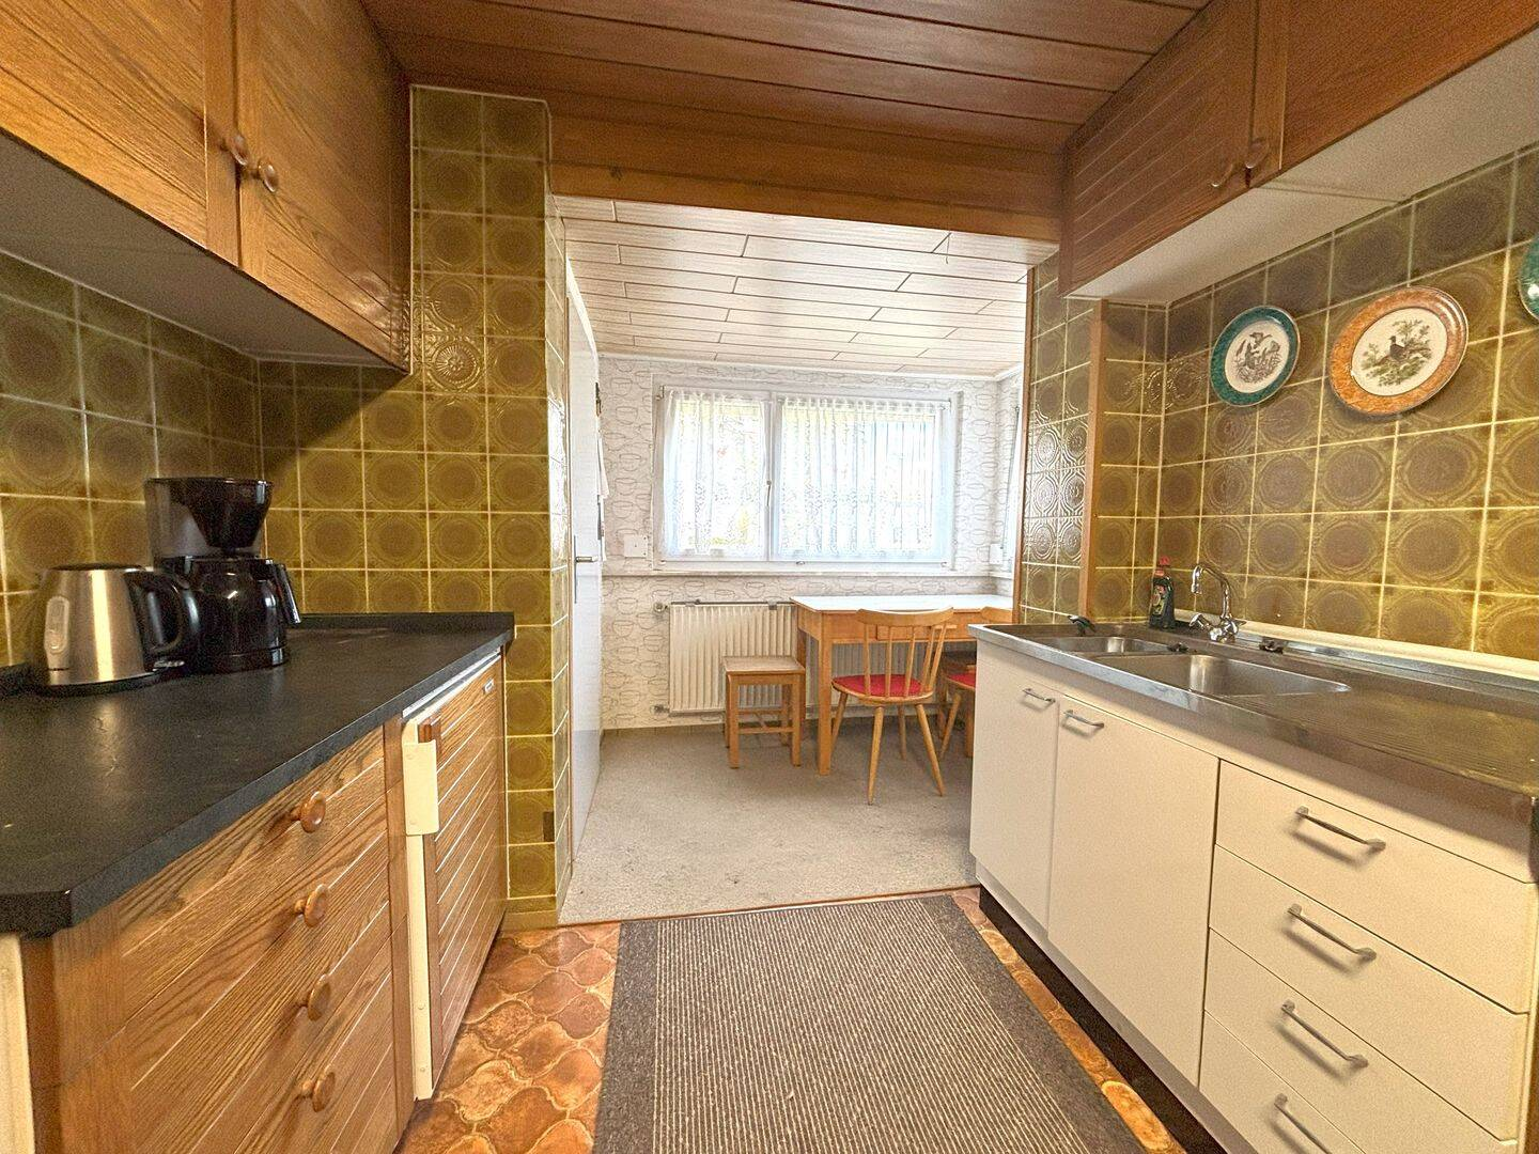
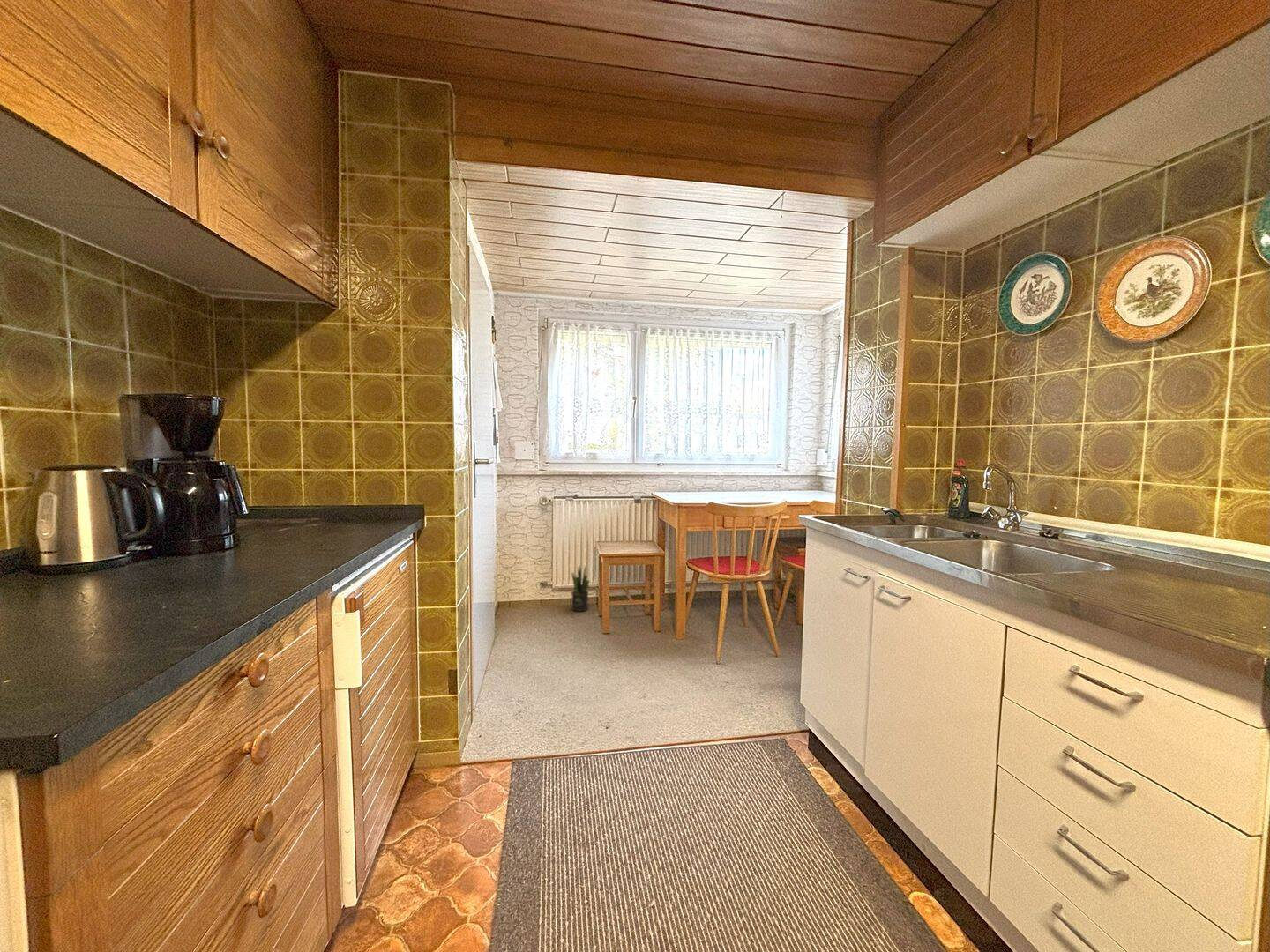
+ potted plant (580, 588)
